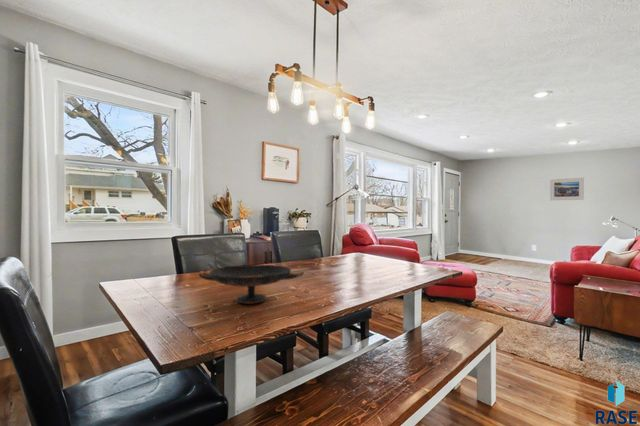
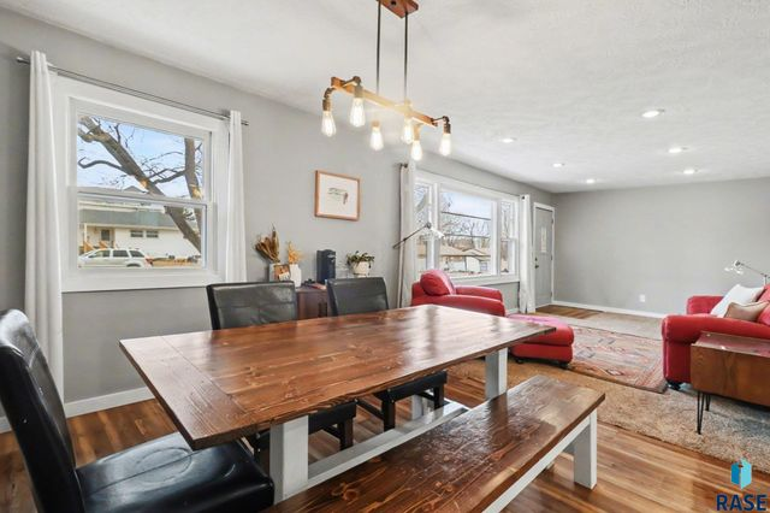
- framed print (566, 189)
- decorative bowl (251, 283)
